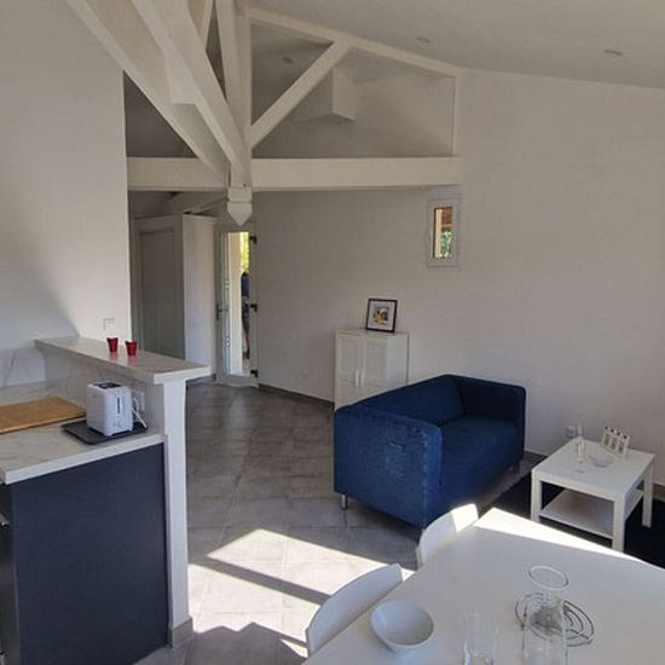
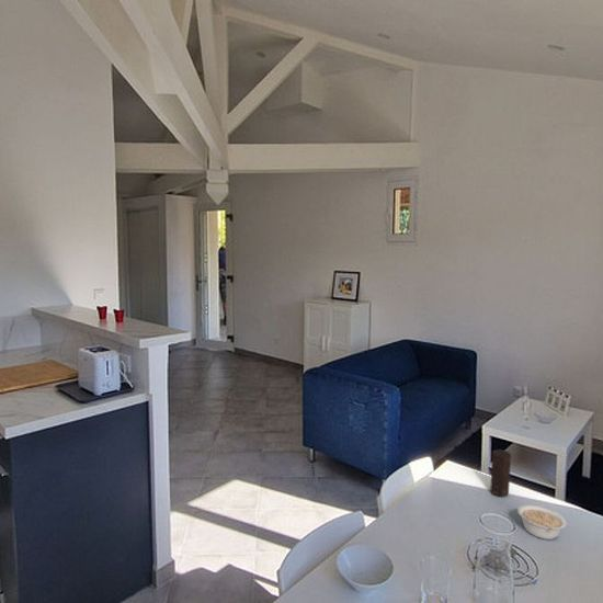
+ candle (500, 473)
+ legume (543, 523)
